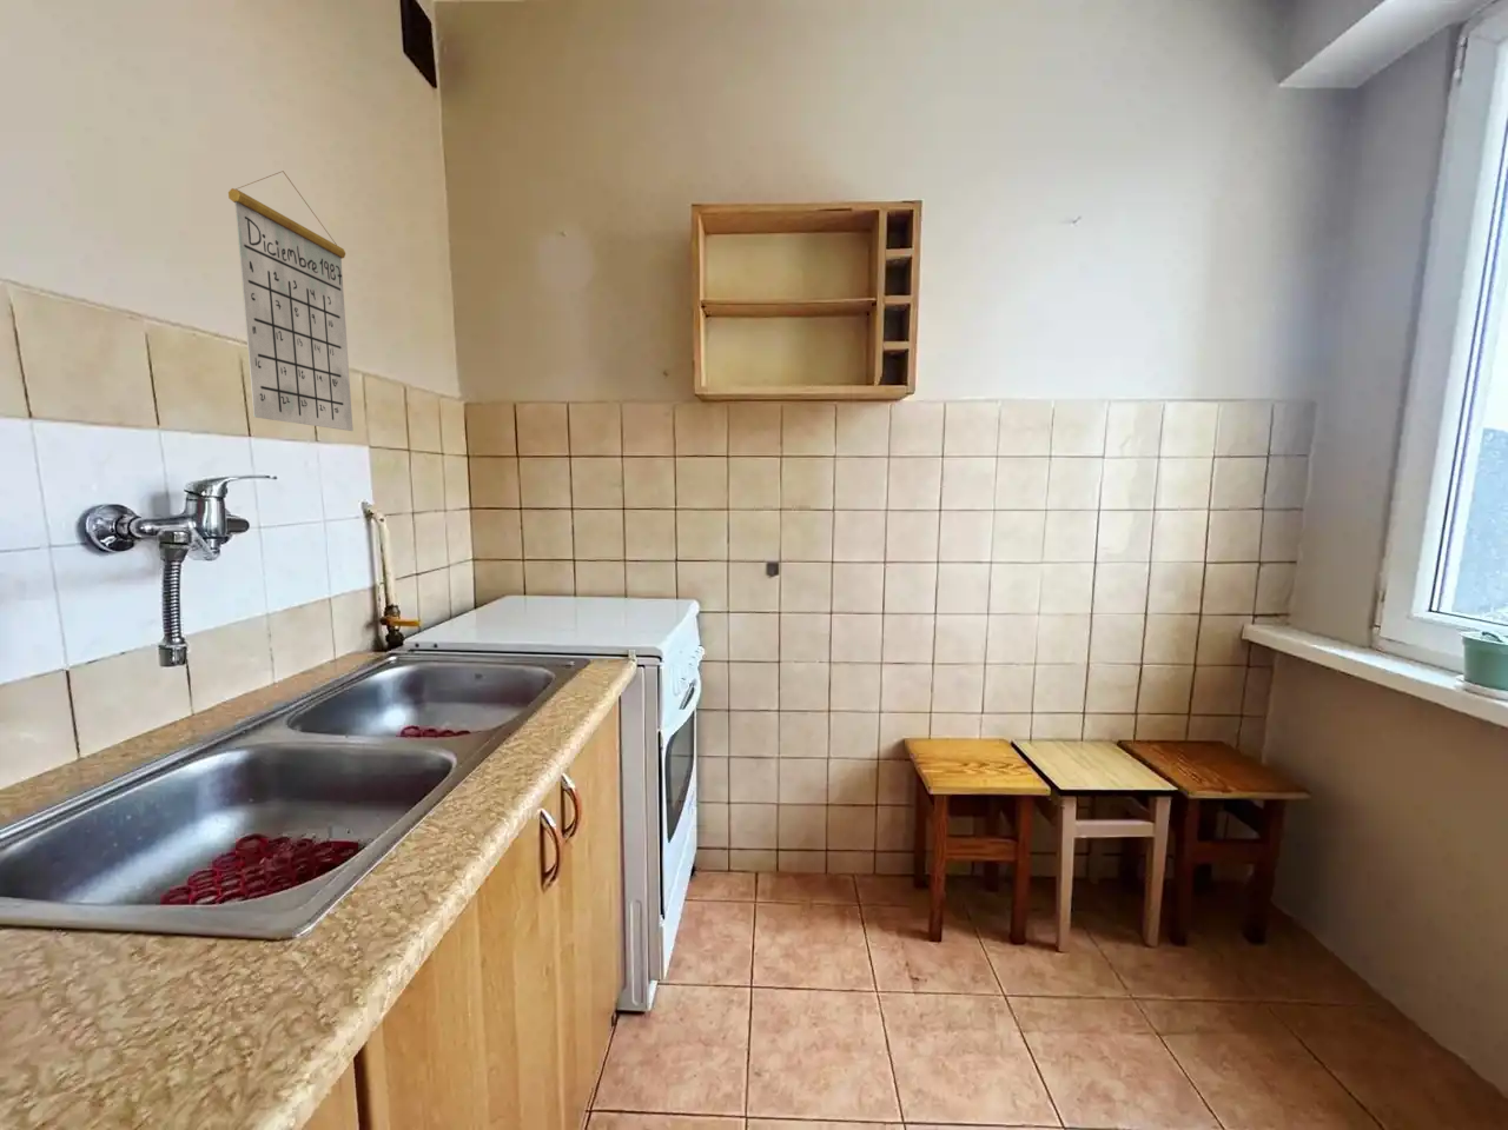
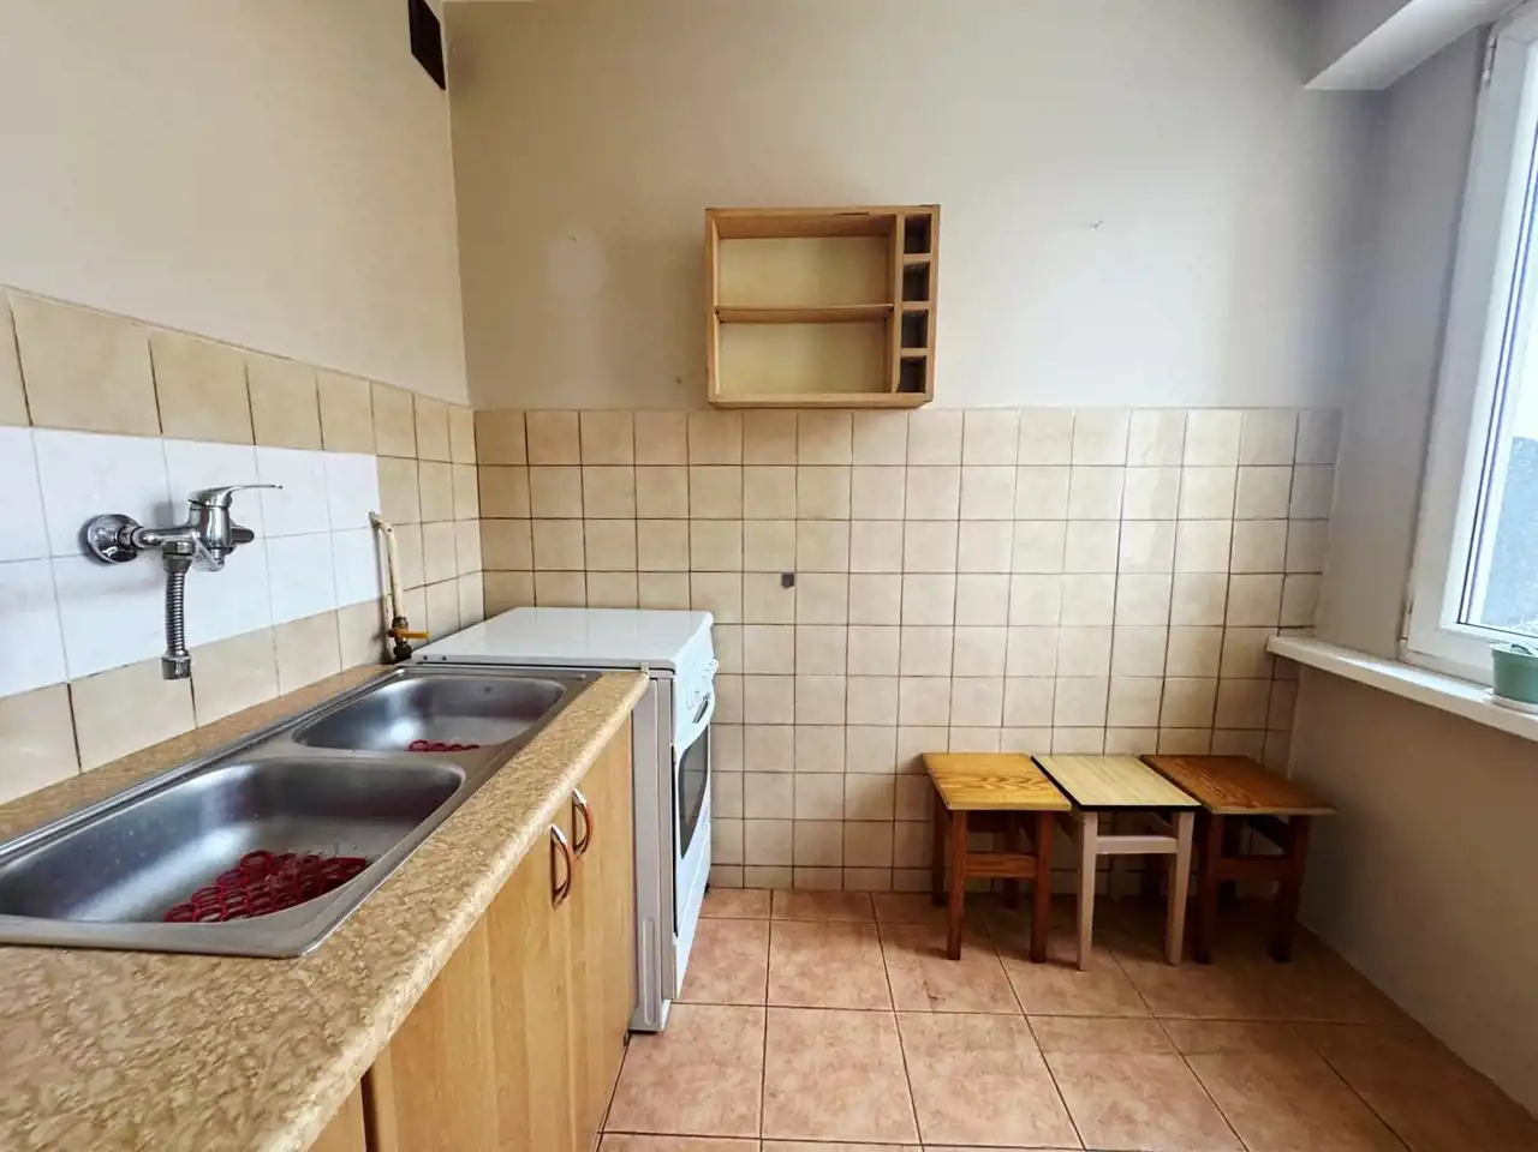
- calendar (298, 300)
